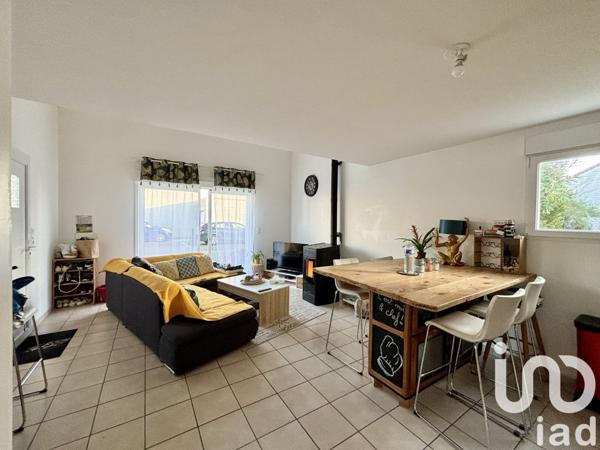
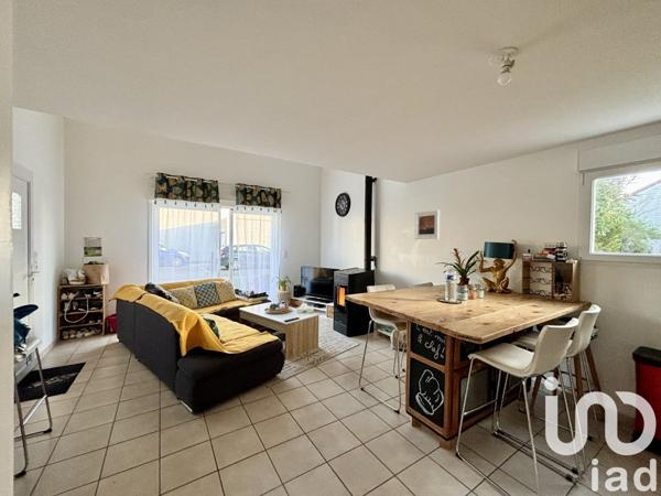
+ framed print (426, 225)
